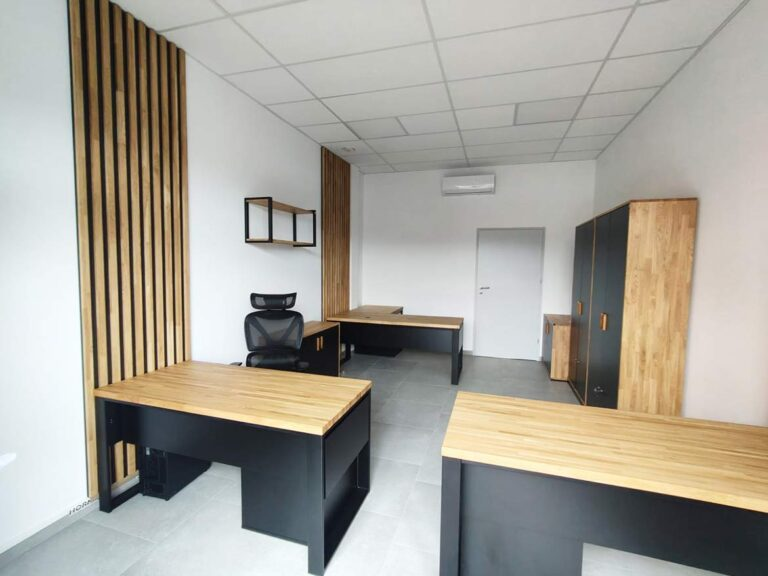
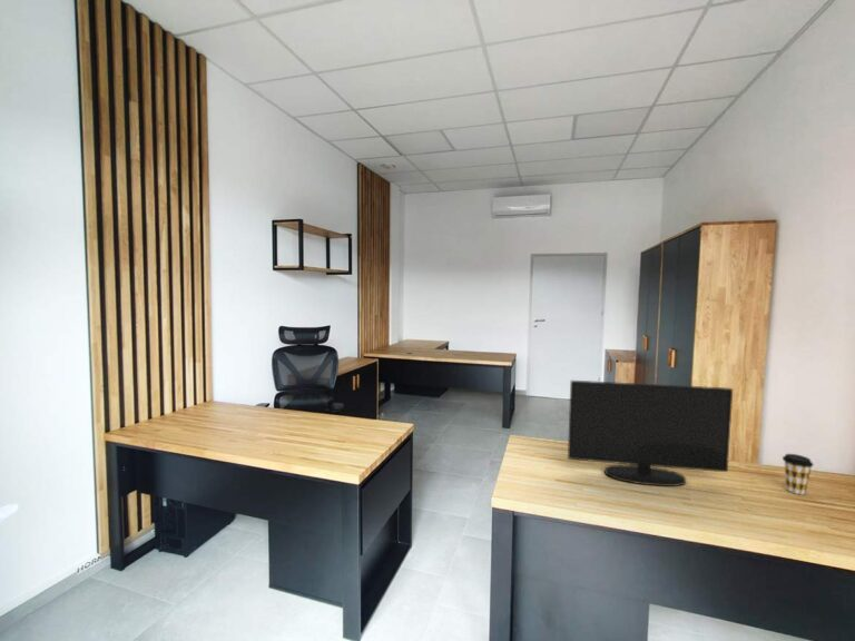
+ monitor (646, 431)
+ coffee cup (796, 474)
